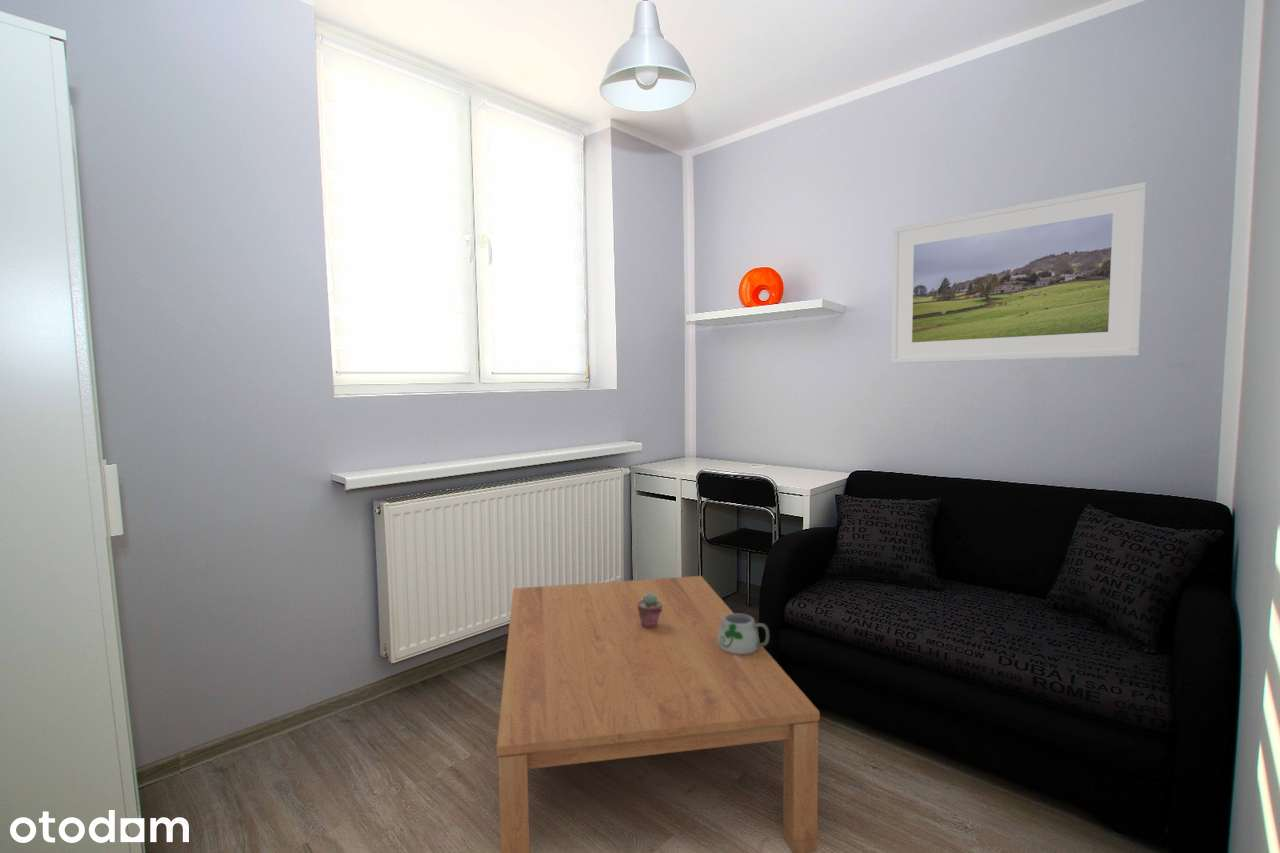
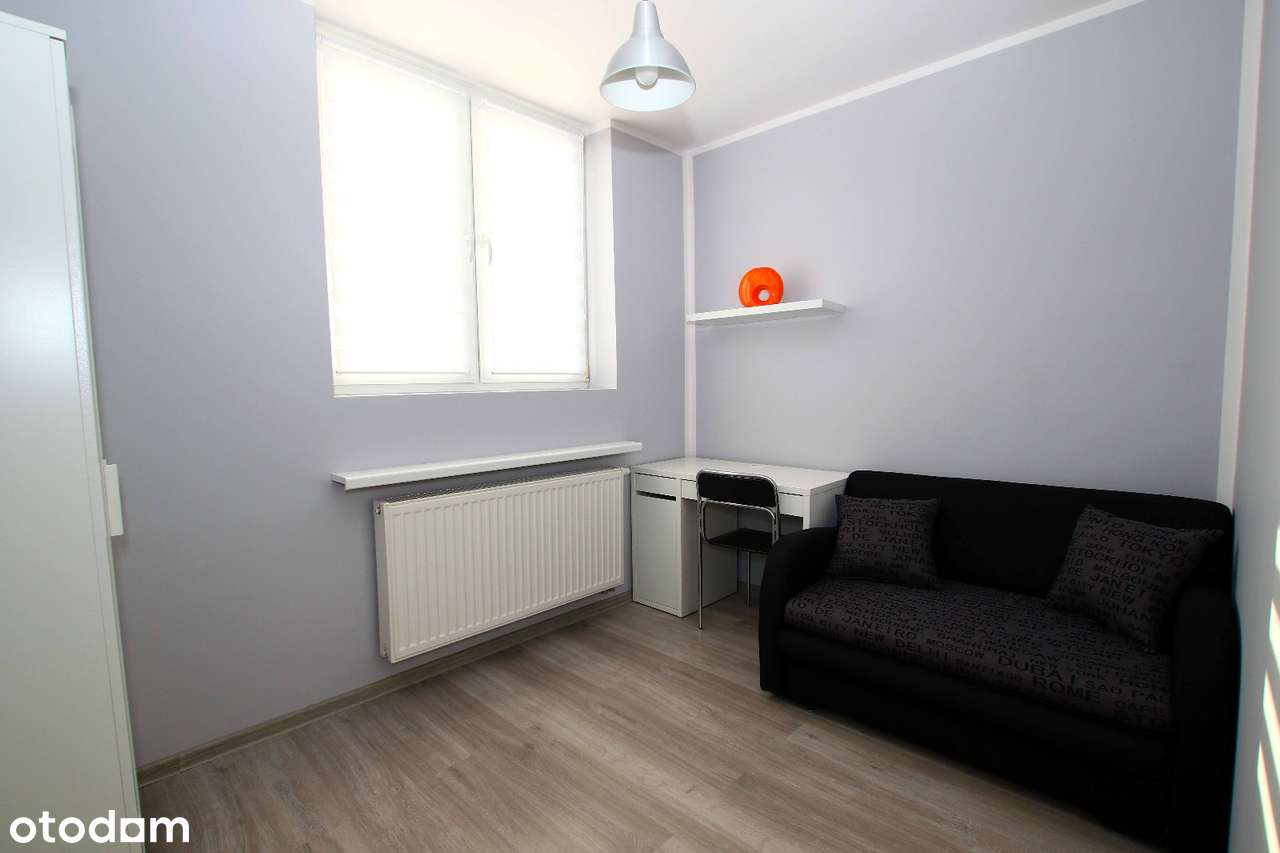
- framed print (1002, 284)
- potted succulent (649, 609)
- coffee table (630, 690)
- mug (742, 634)
